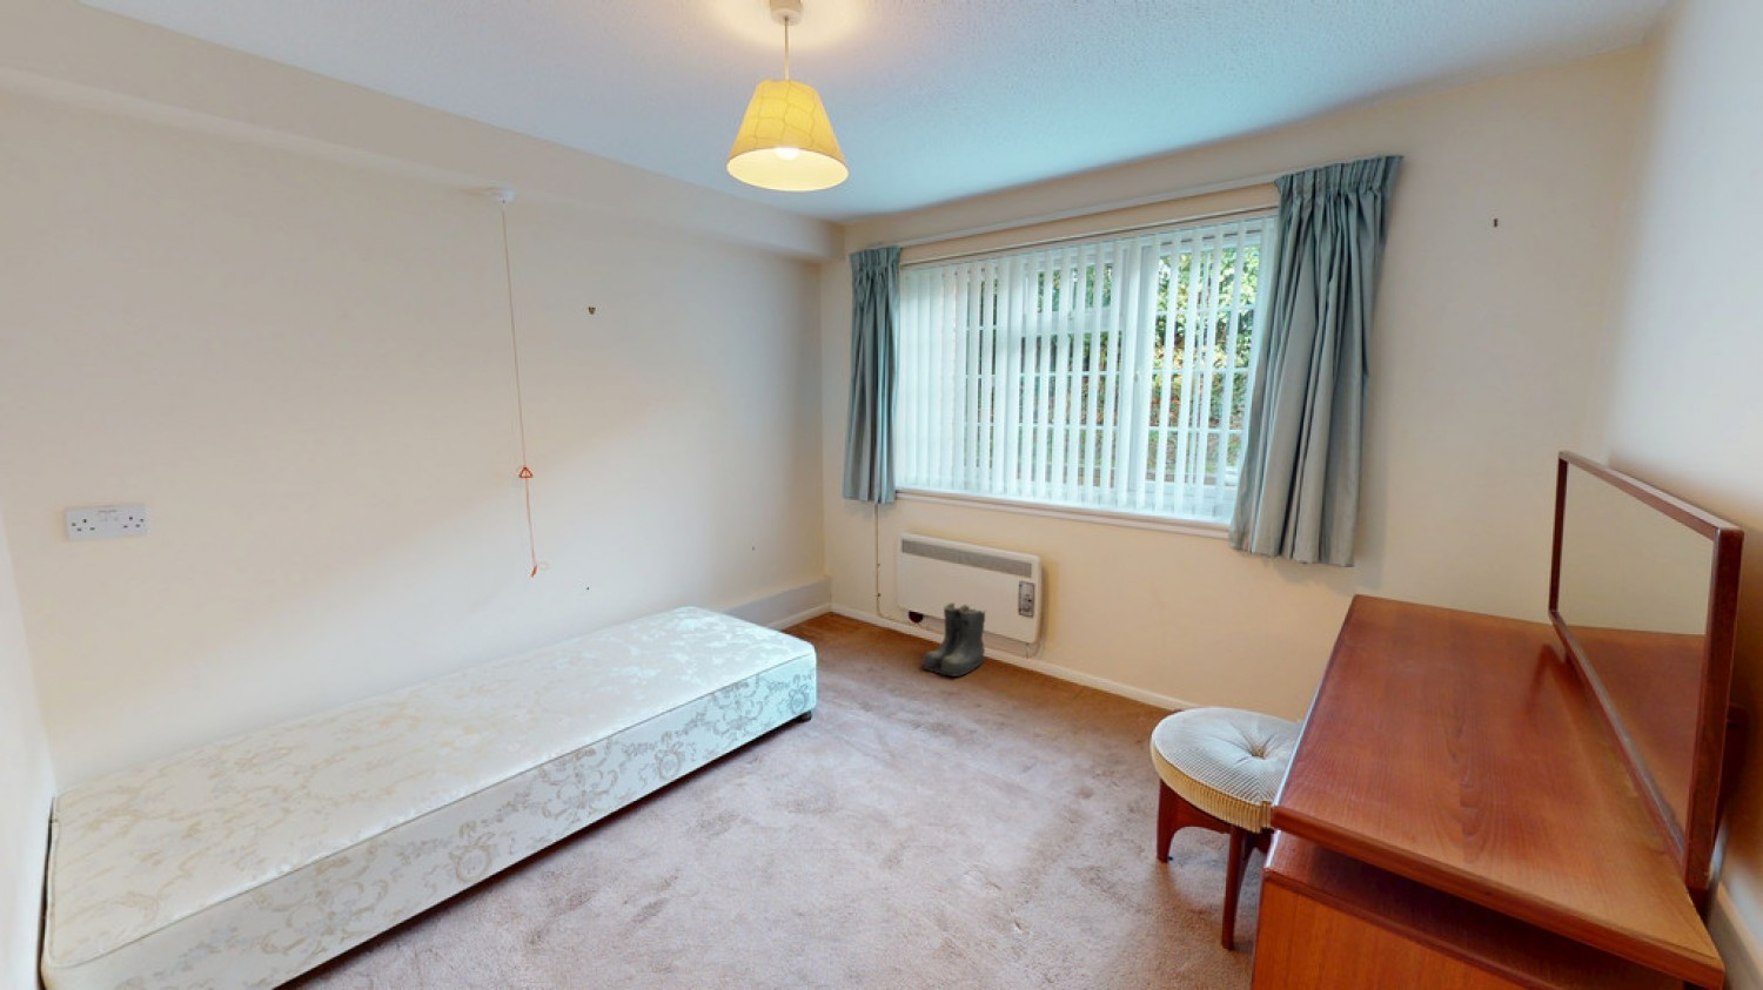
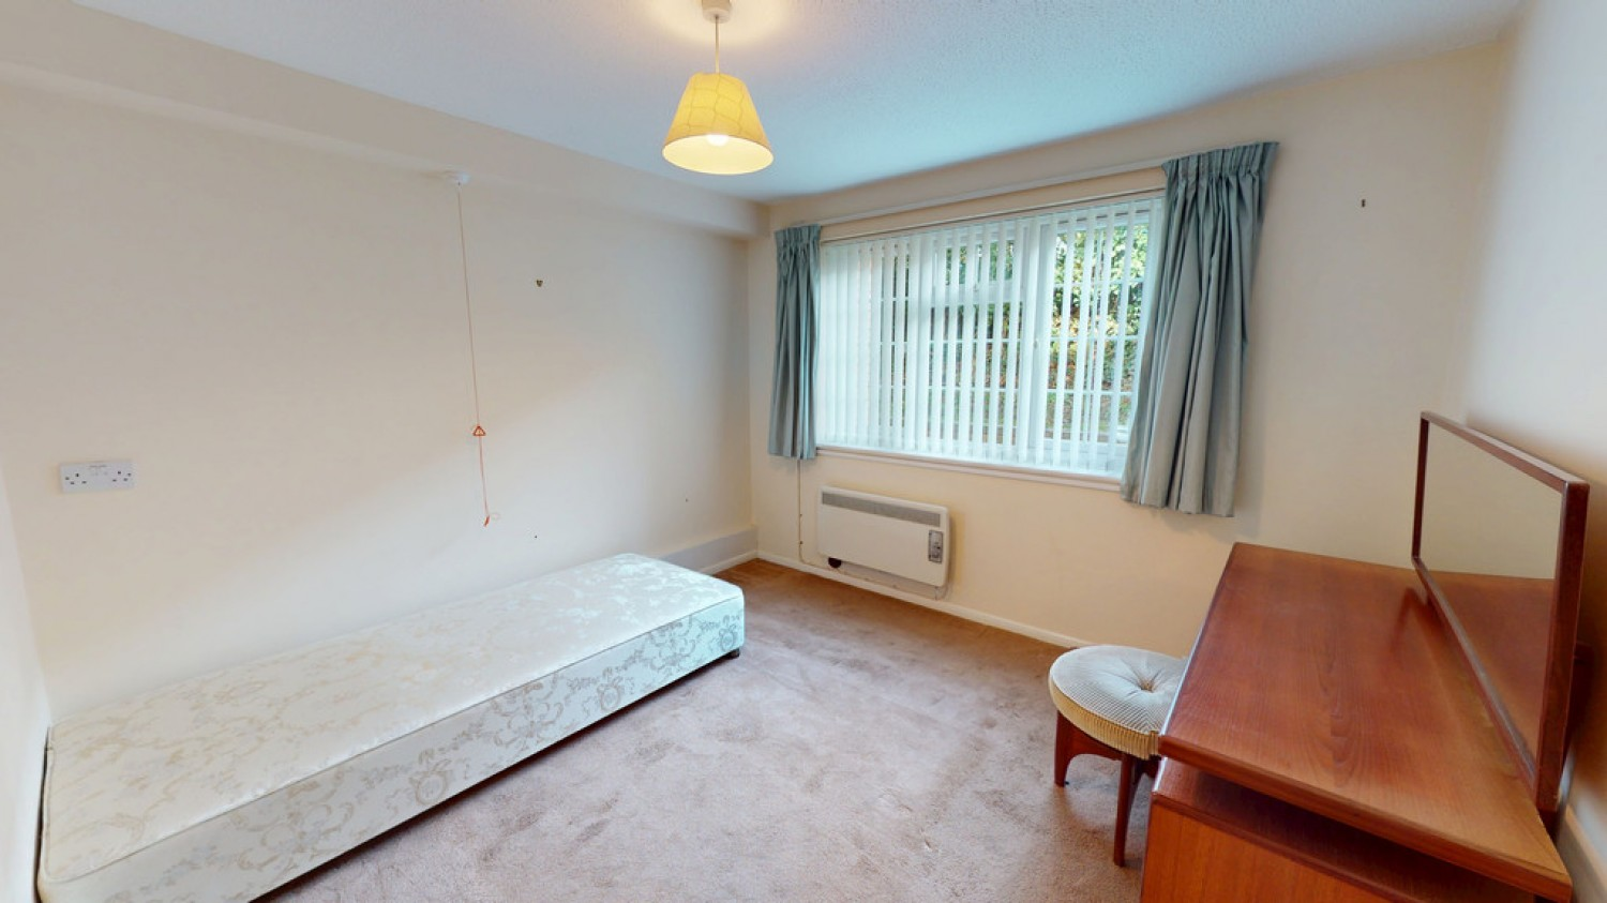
- boots (954, 637)
